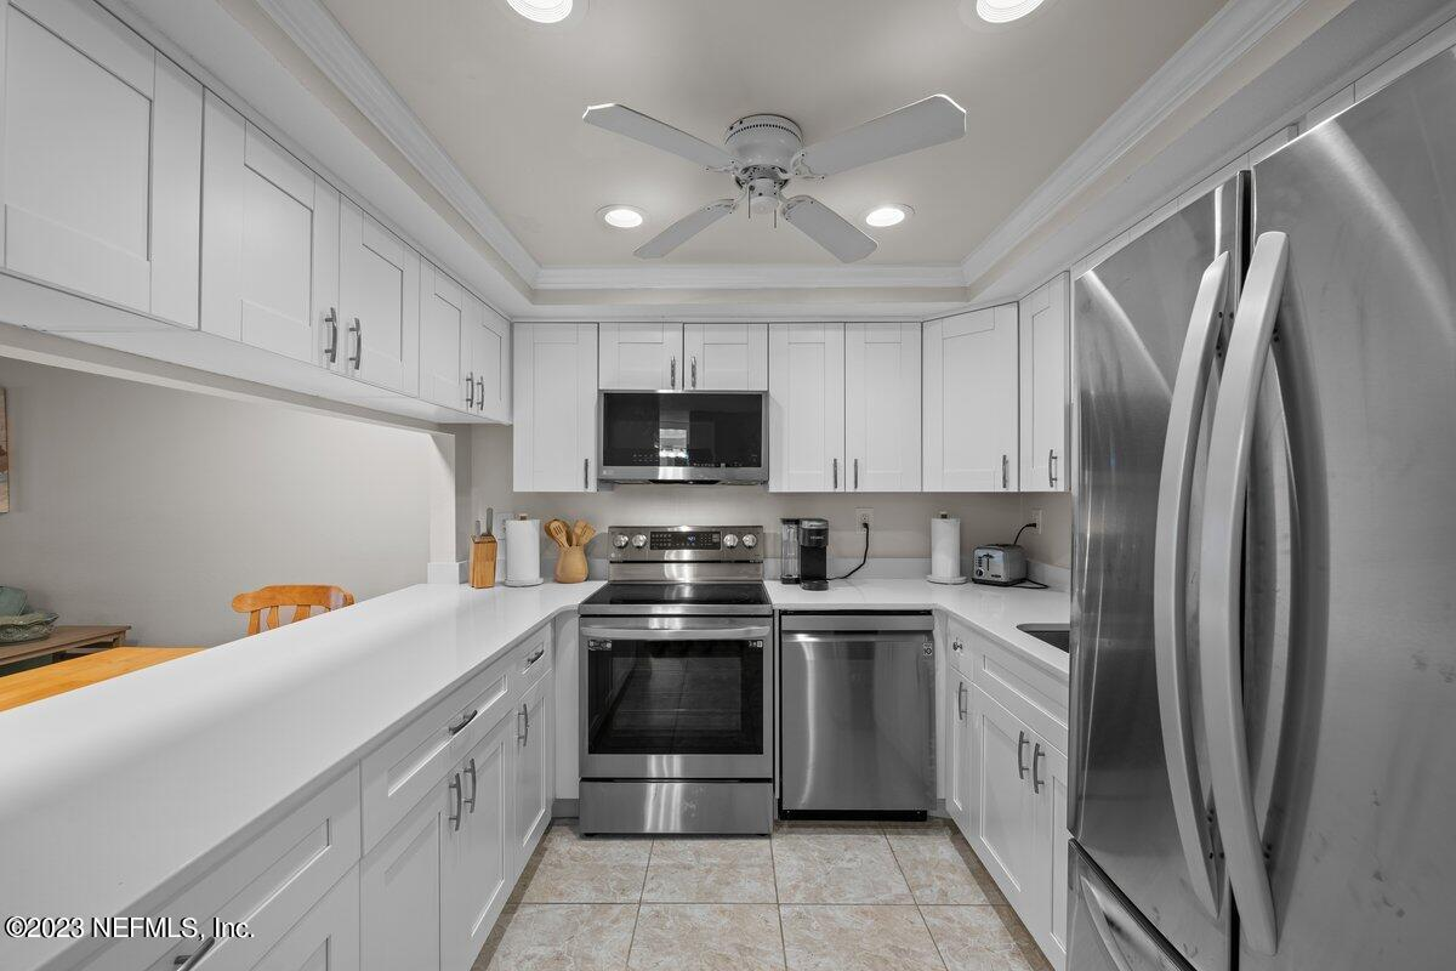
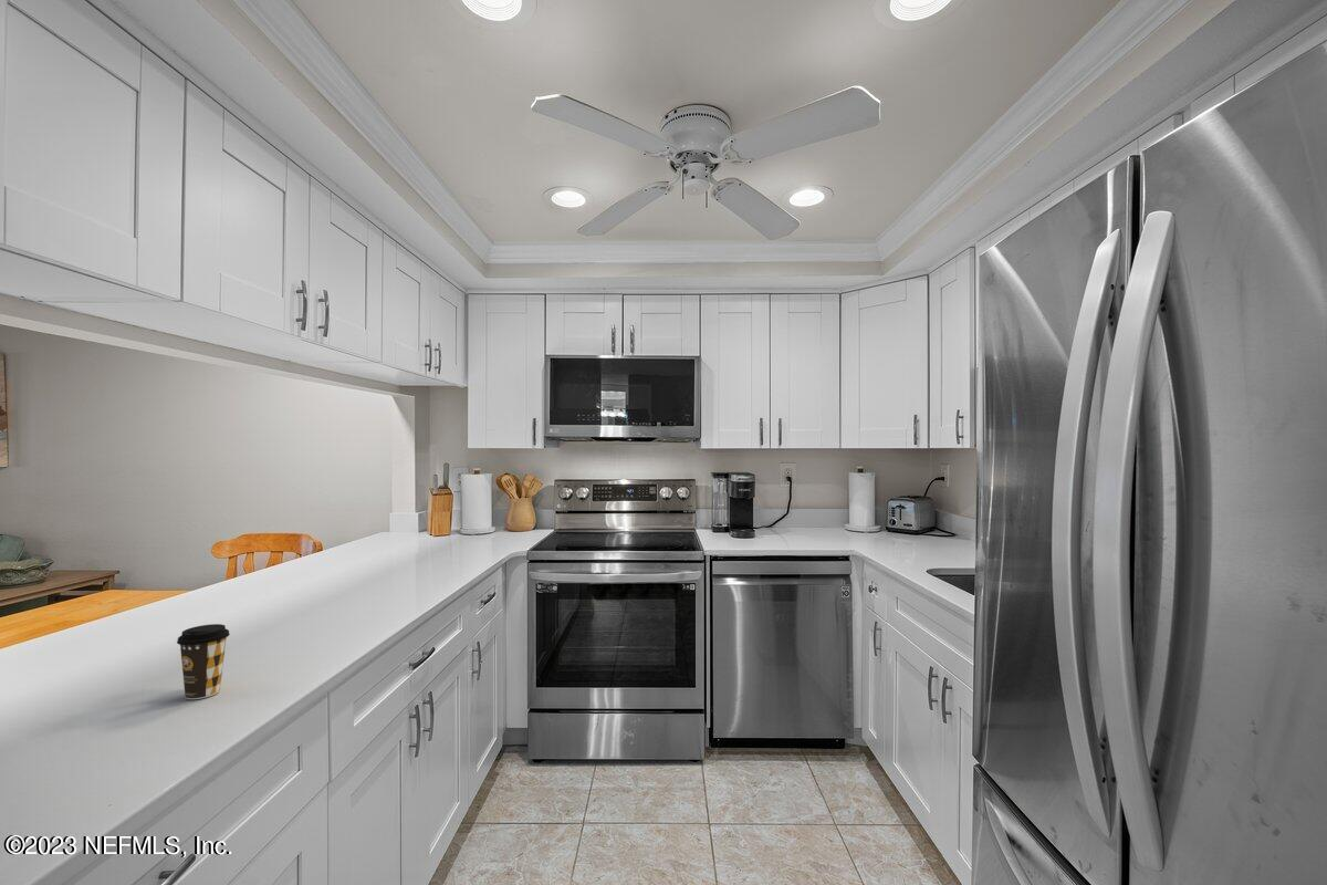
+ coffee cup (202, 660)
